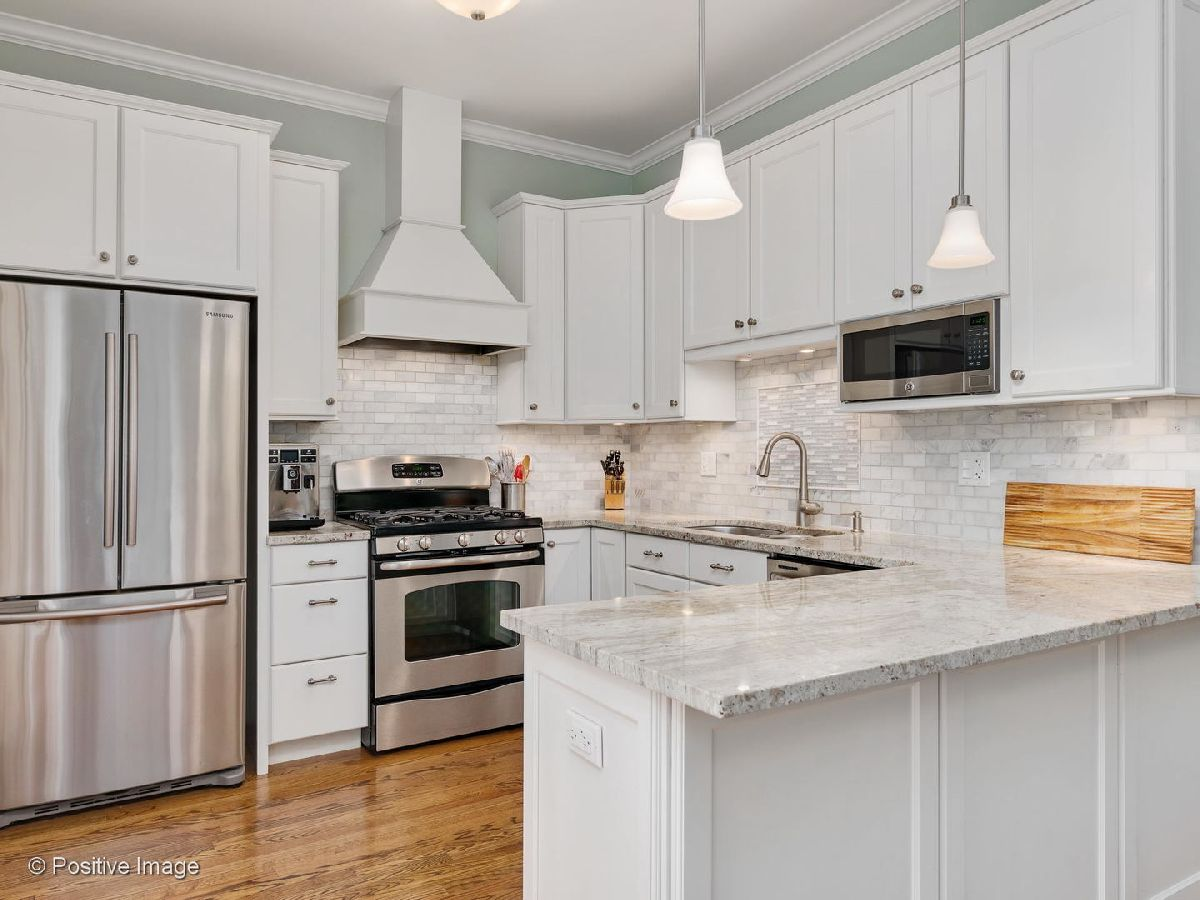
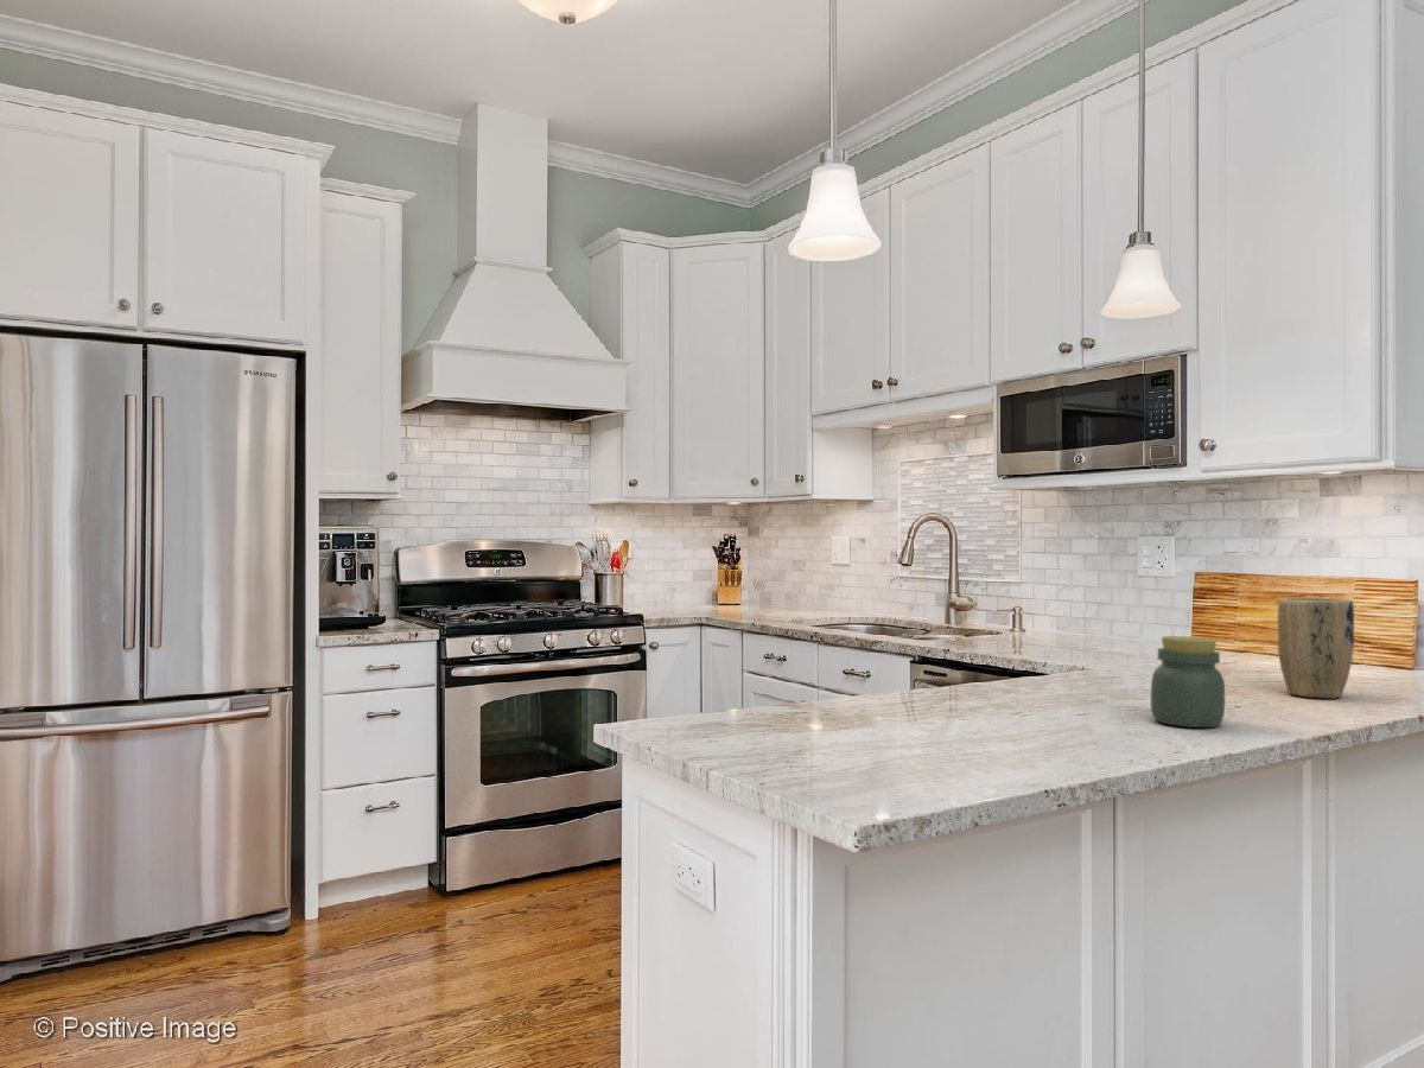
+ jar (1187, 680)
+ plant pot (1315, 647)
